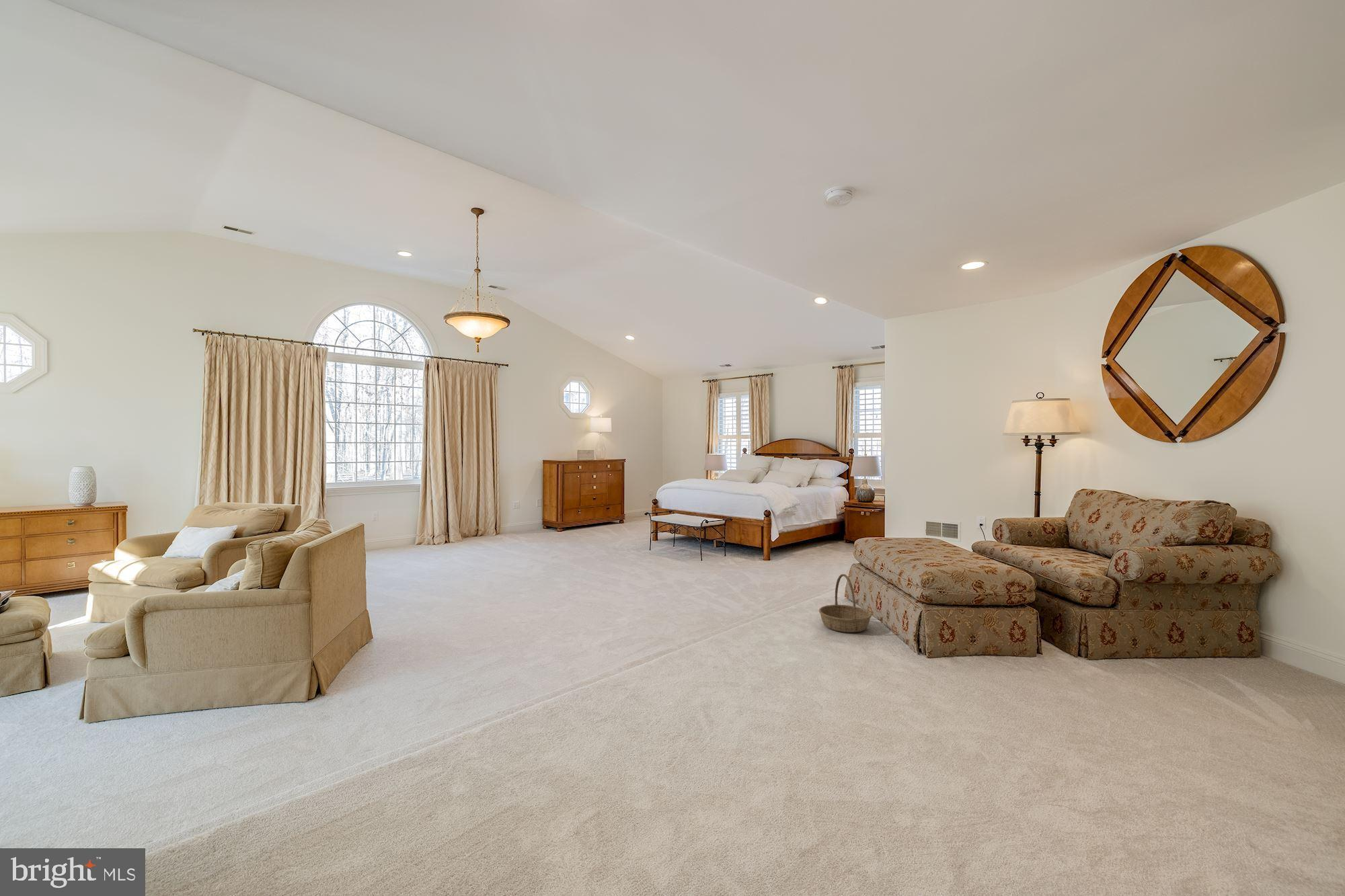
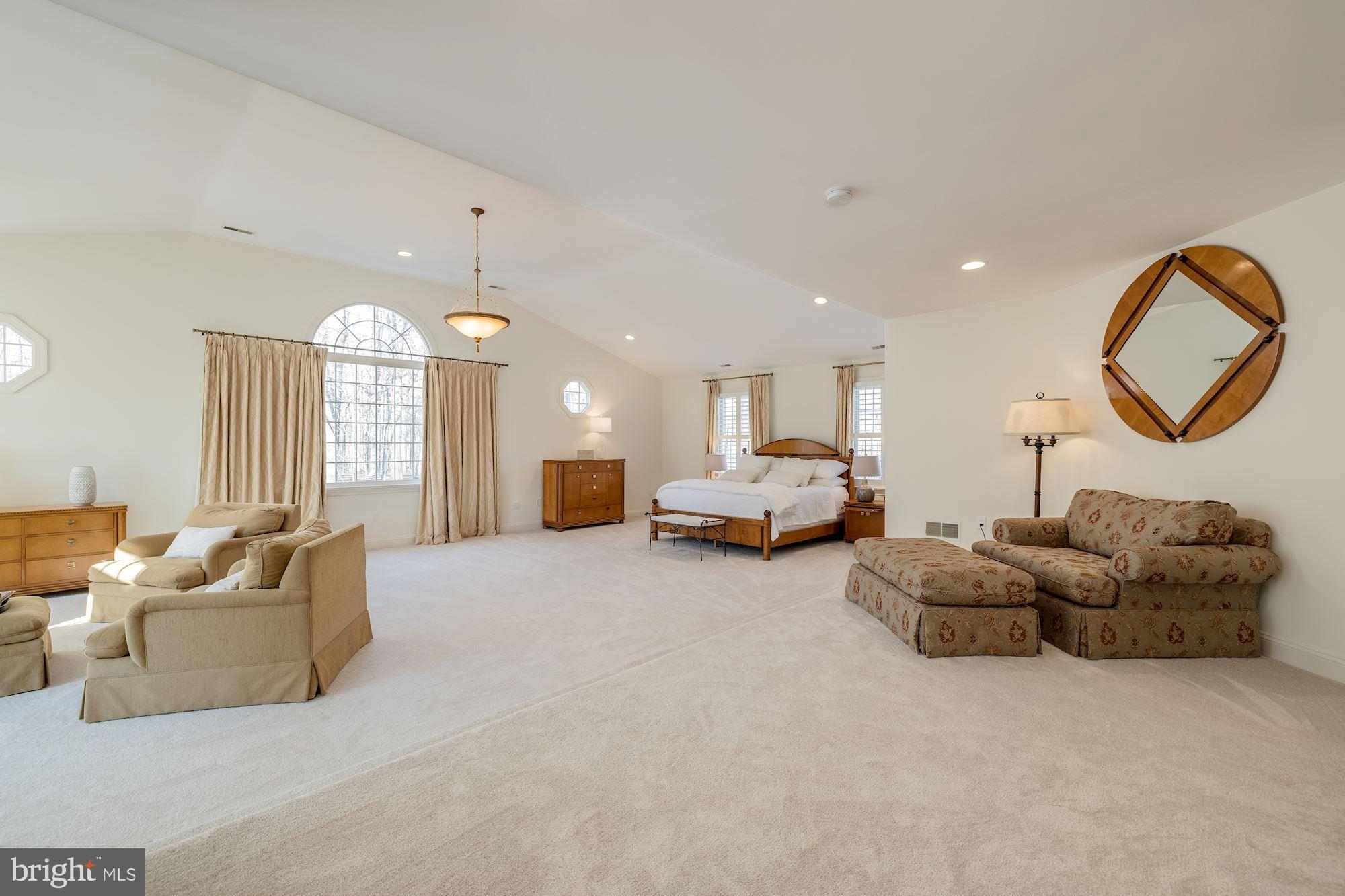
- basket (845, 605)
